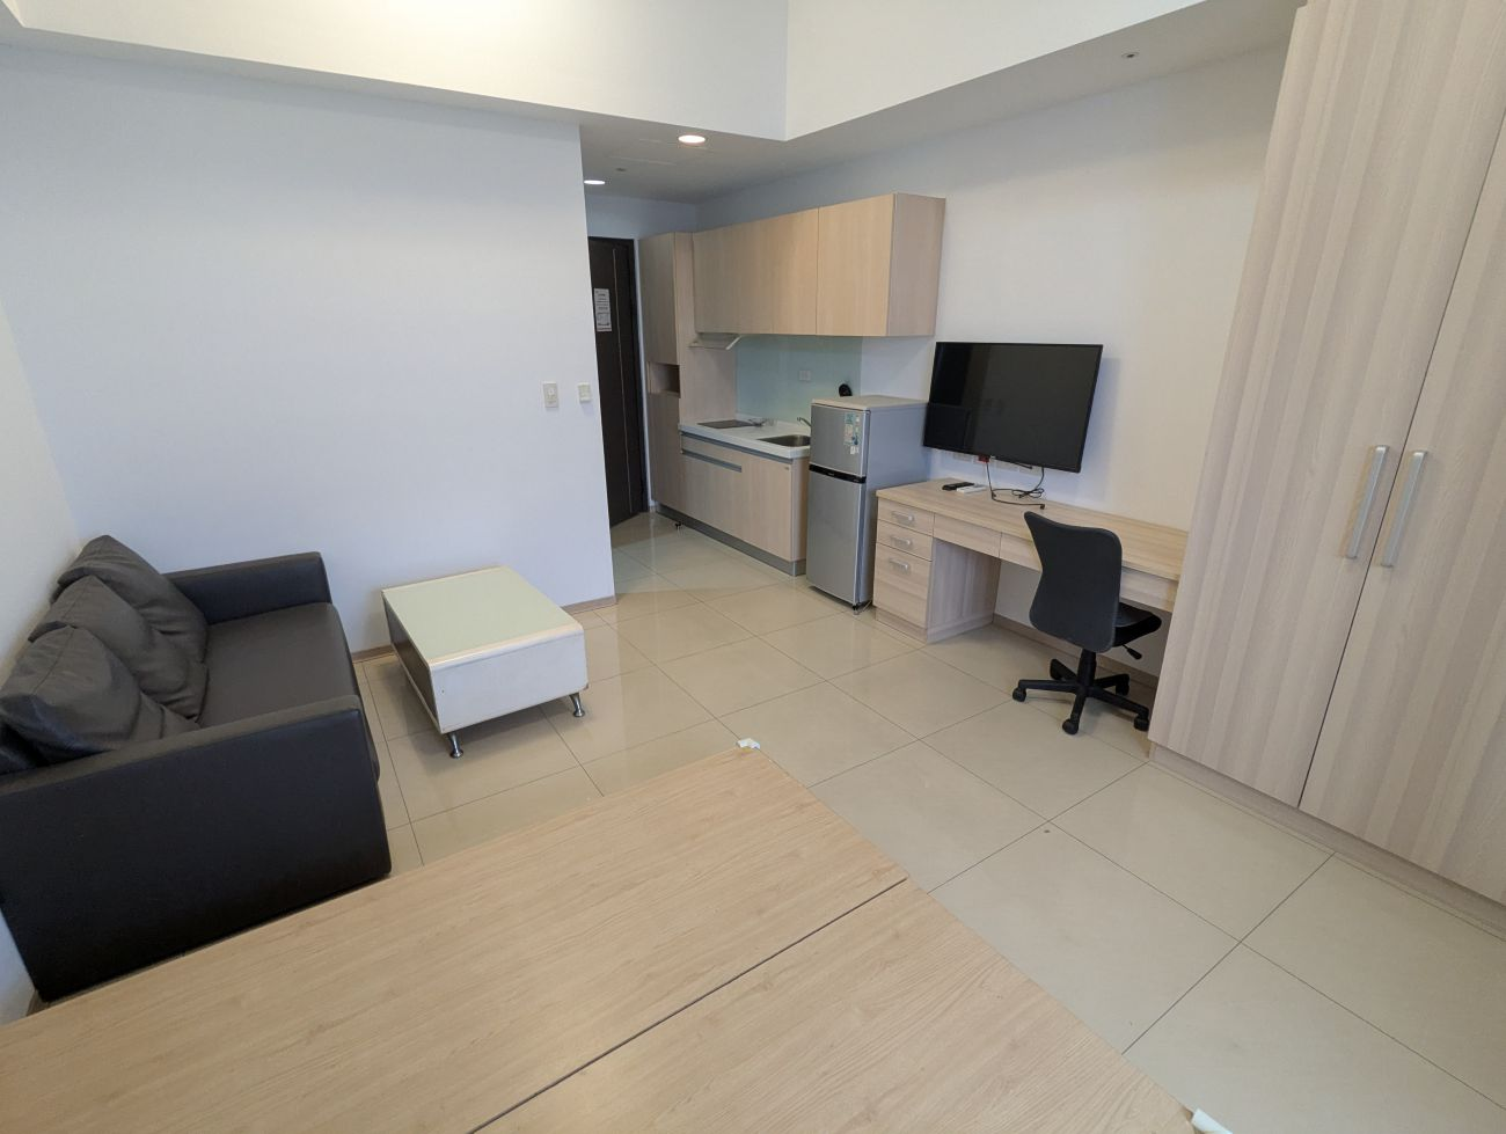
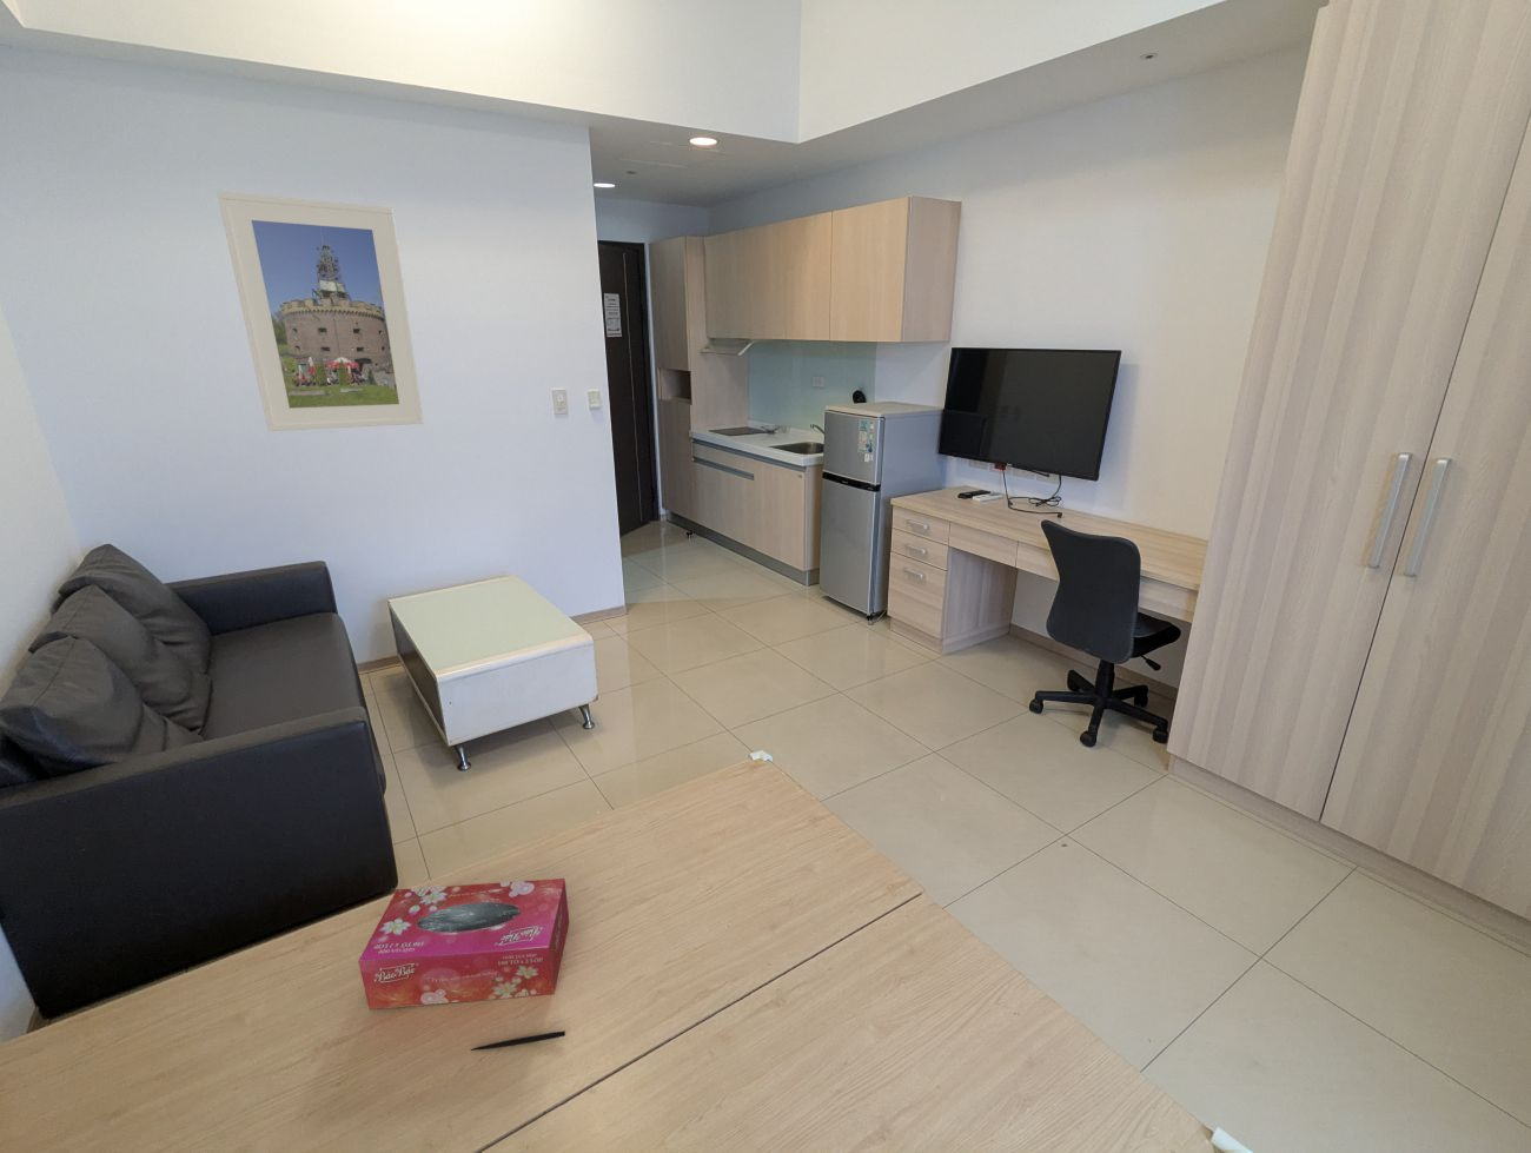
+ pen (517, 1040)
+ tissue box (472, 940)
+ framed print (329, 319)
